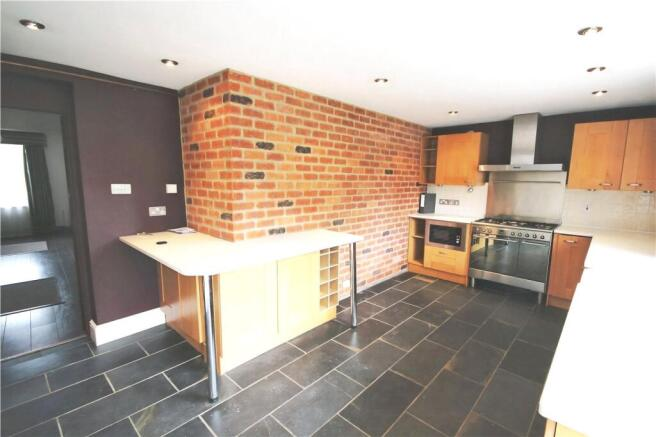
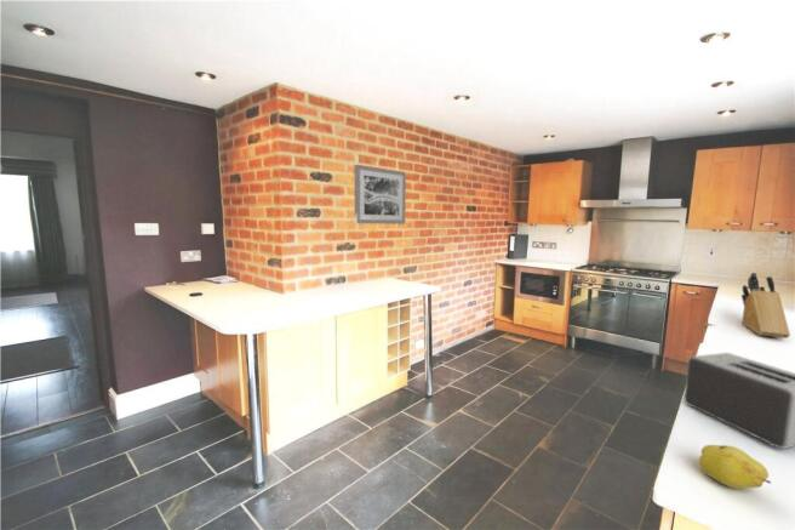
+ fruit (733, 467)
+ toaster (745, 393)
+ knife block (763, 302)
+ wall art (381, 196)
